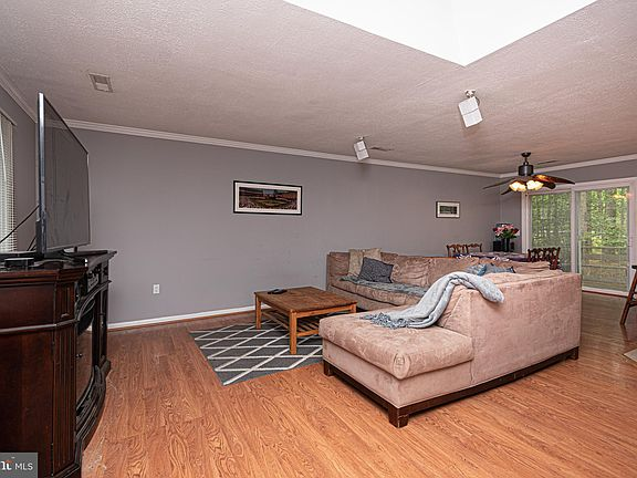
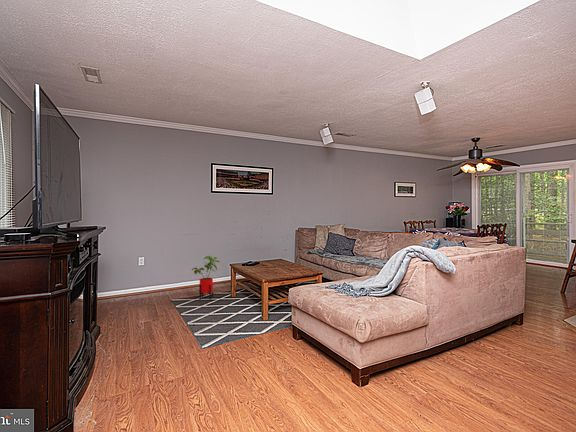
+ house plant (206, 278)
